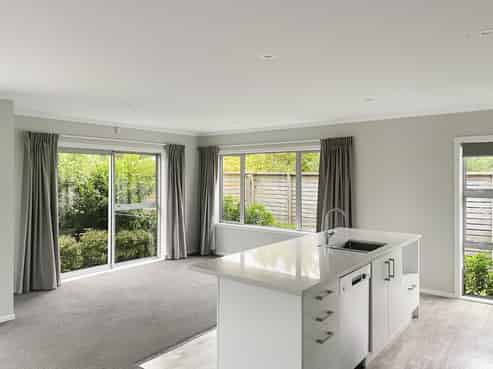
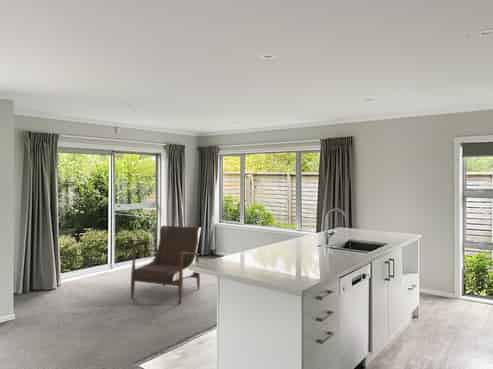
+ armchair (169, 261)
